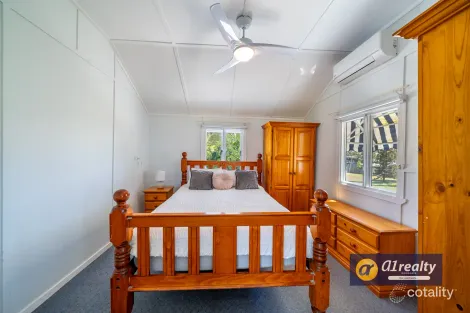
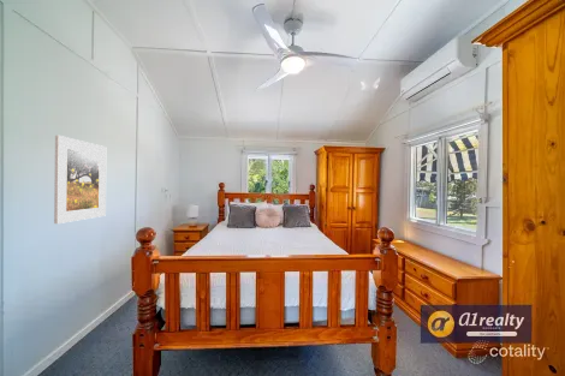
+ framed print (83, 180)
